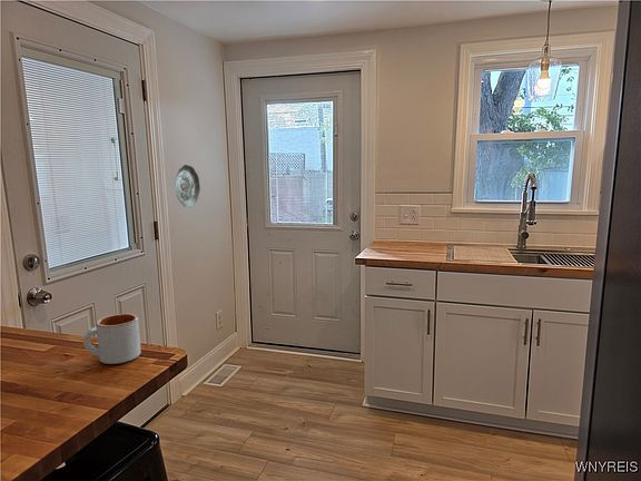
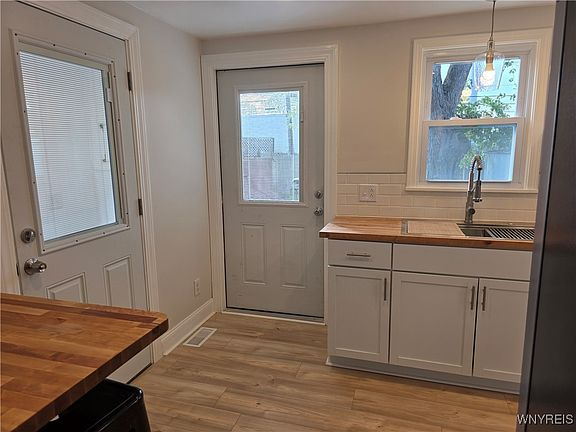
- mug (111, 338)
- decorative plate (186, 186)
